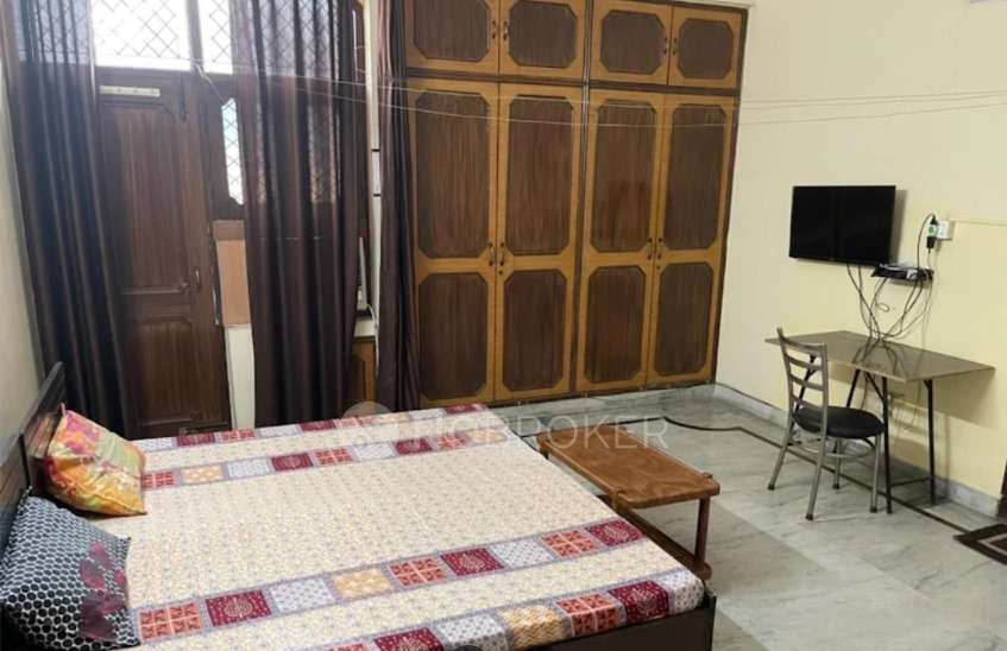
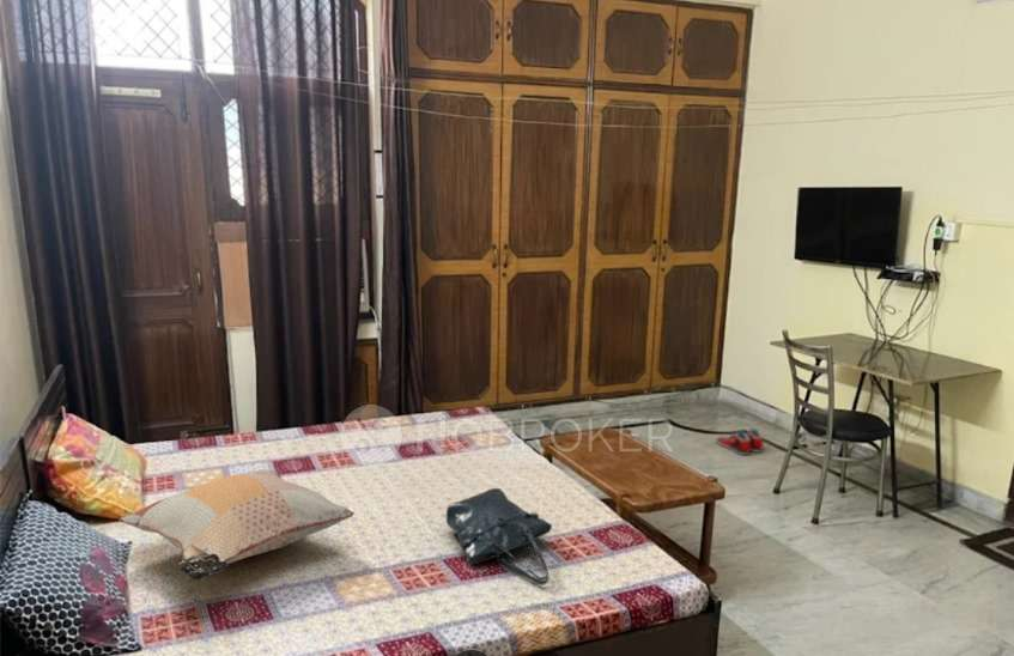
+ decorative pillow (239, 516)
+ shoe (740, 437)
+ tote bag (506, 533)
